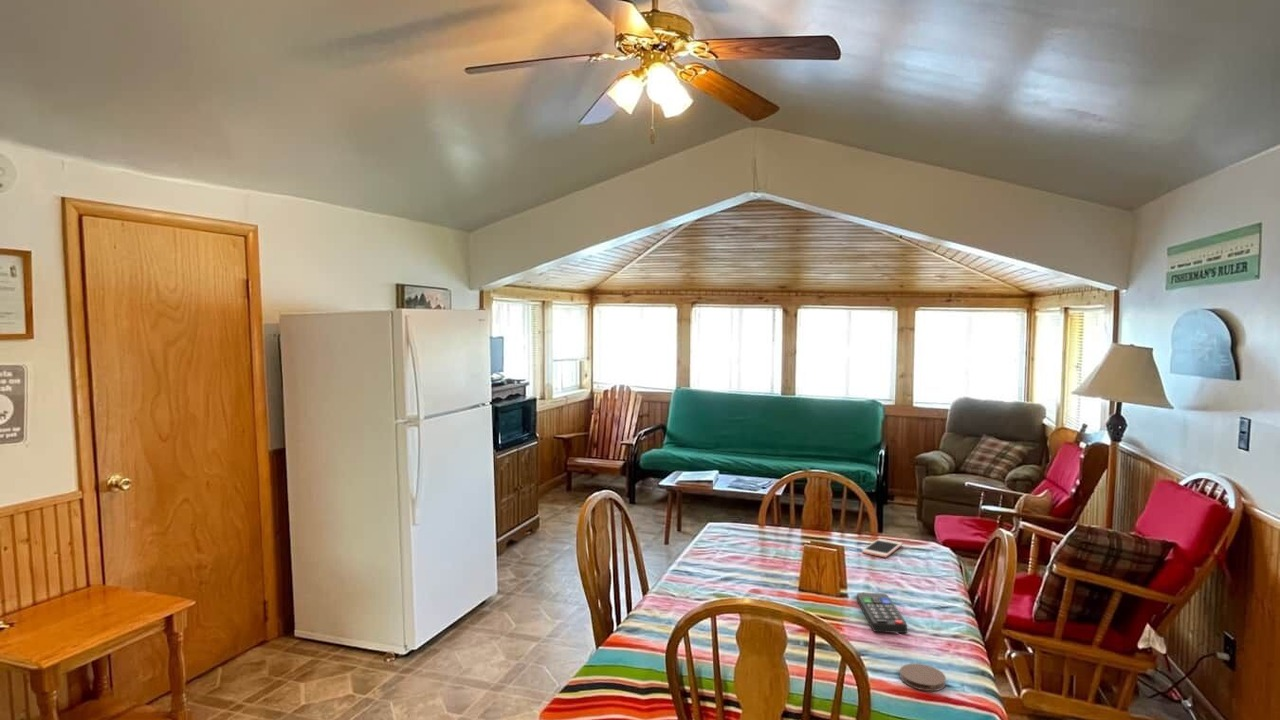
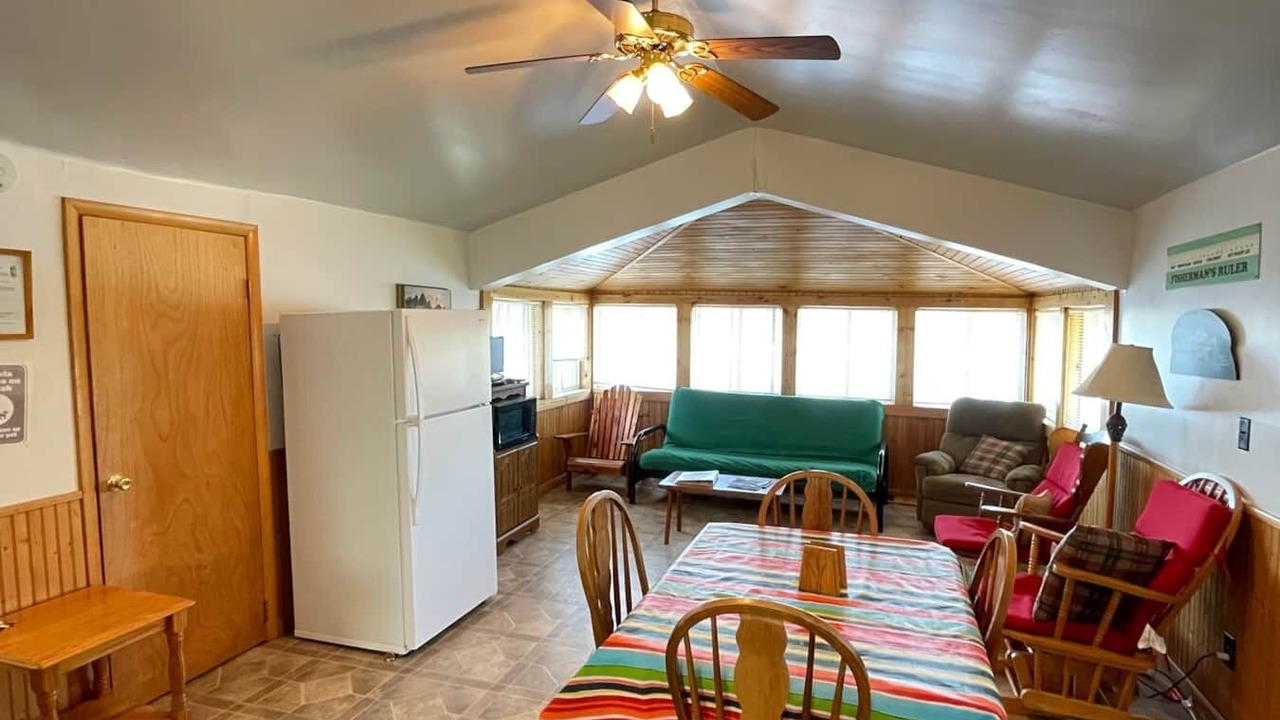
- remote control (880, 611)
- coaster (922, 676)
- cell phone (882, 547)
